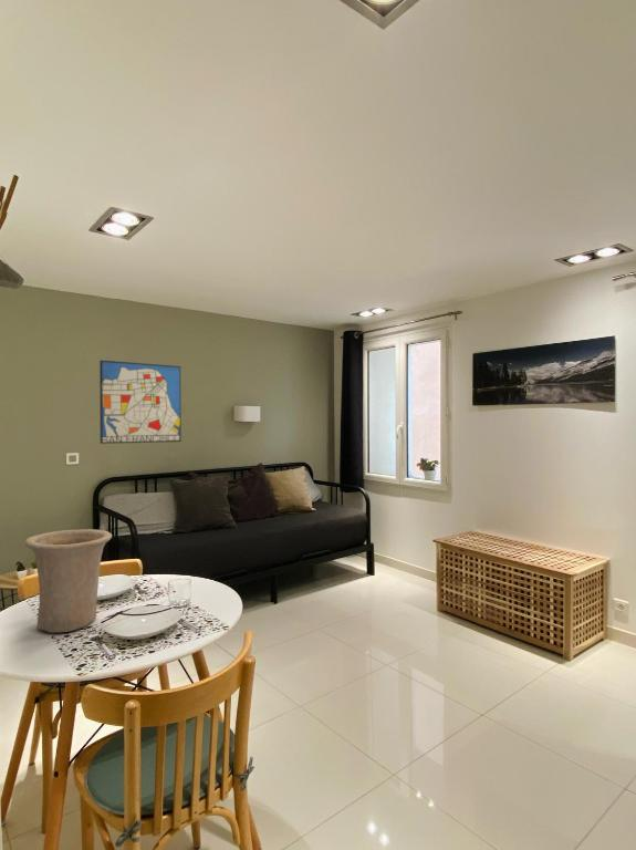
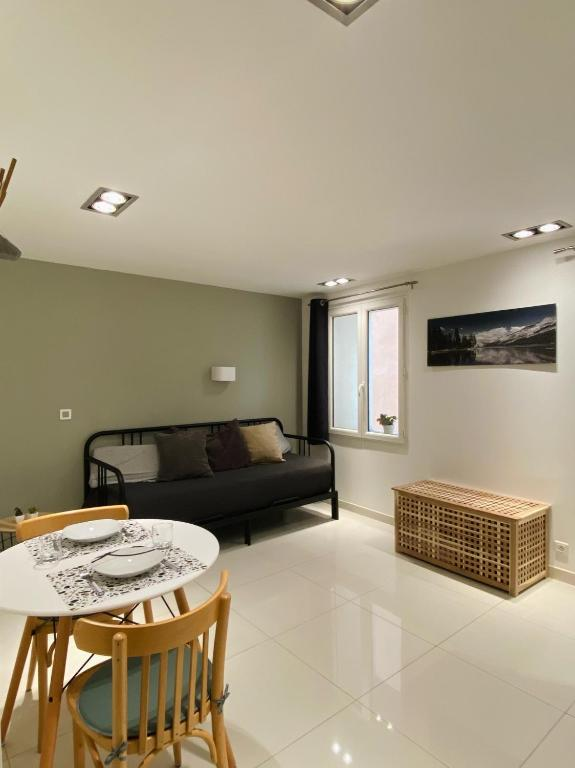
- vase (70, 578)
- wall art (142, 403)
